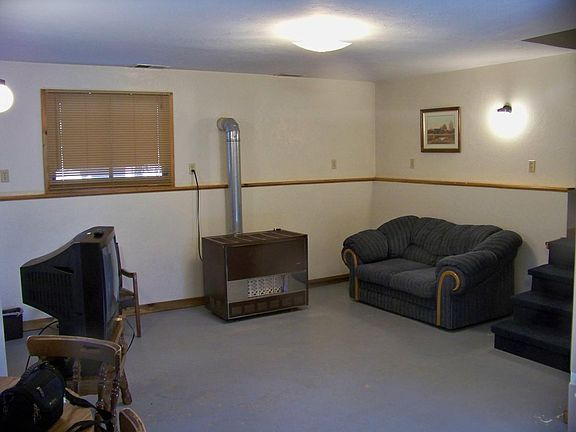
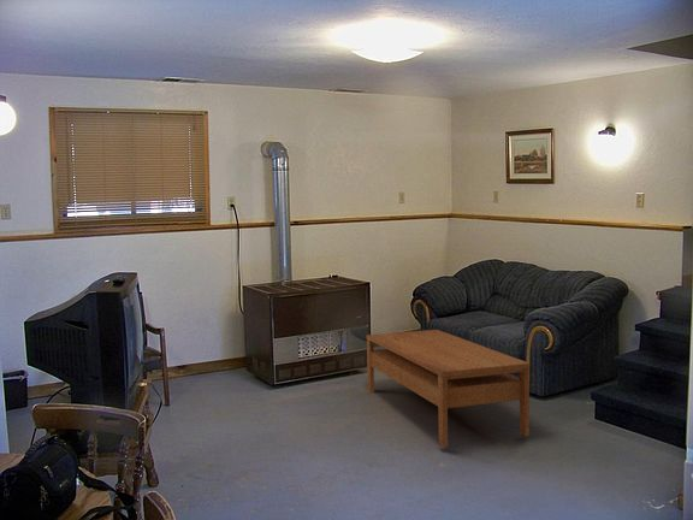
+ coffee table (439, 379)
